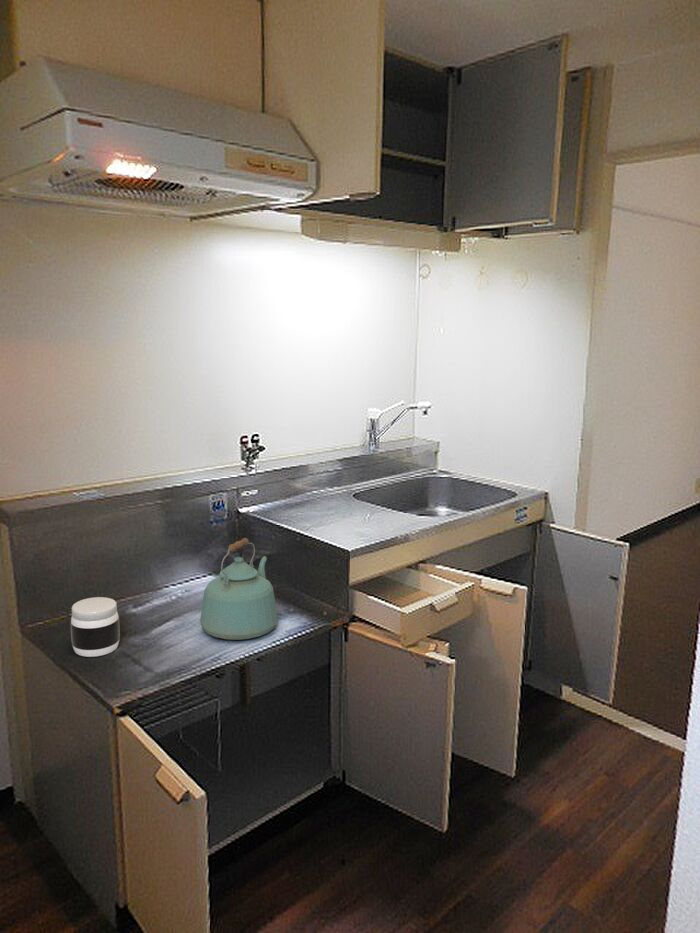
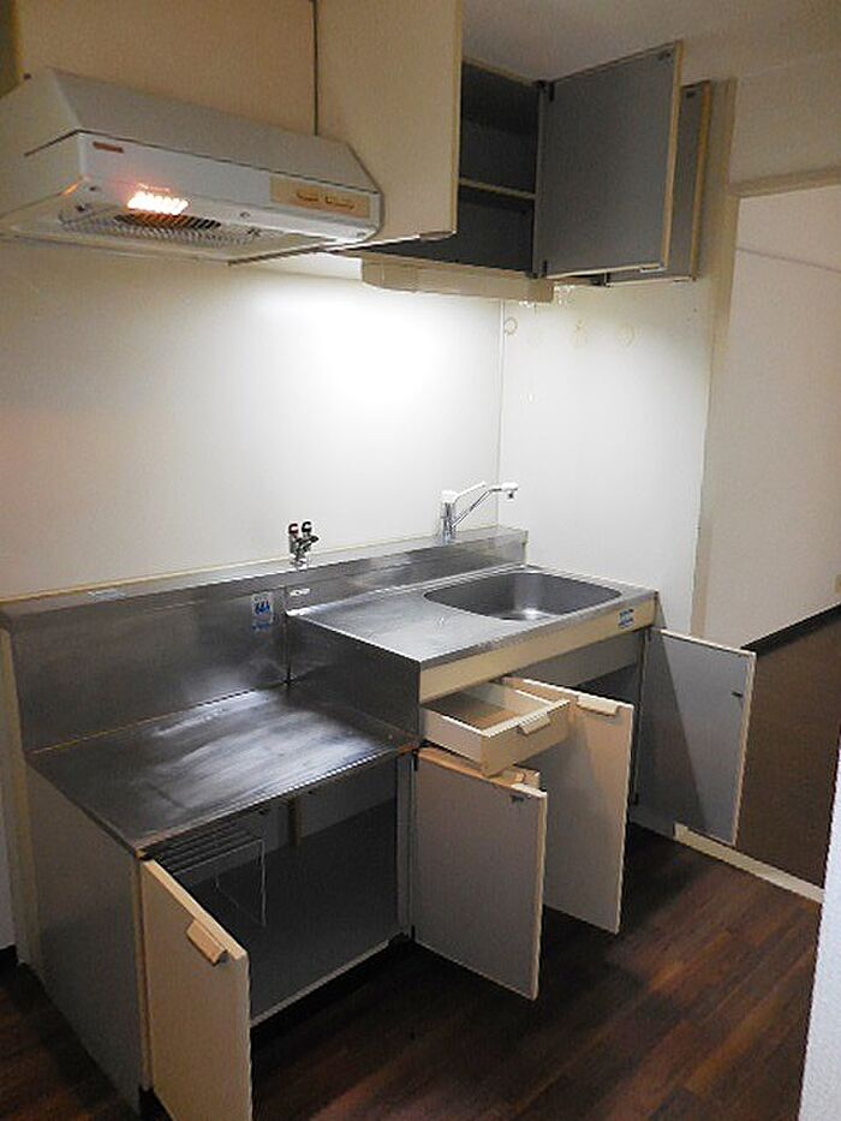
- jar (95, 626)
- kettle (243, 582)
